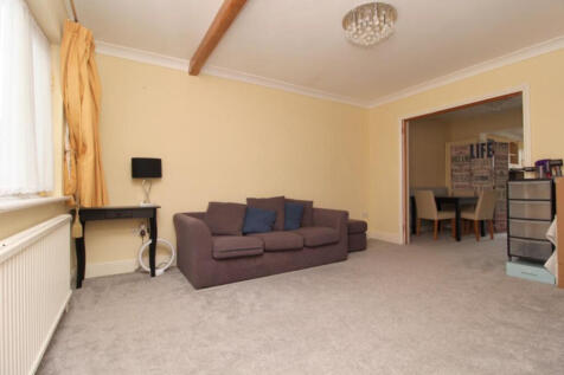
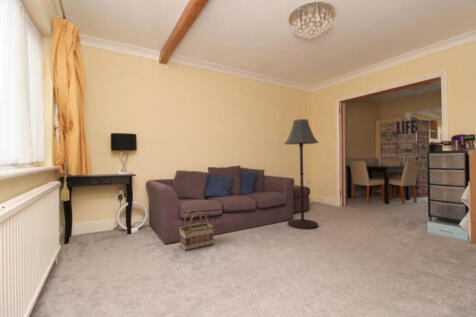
+ basket (196, 227)
+ floor lamp (301, 172)
